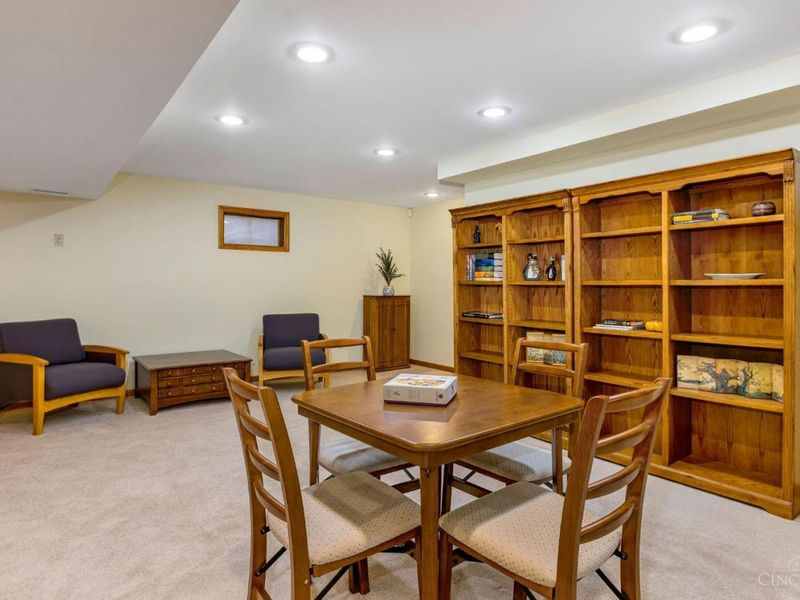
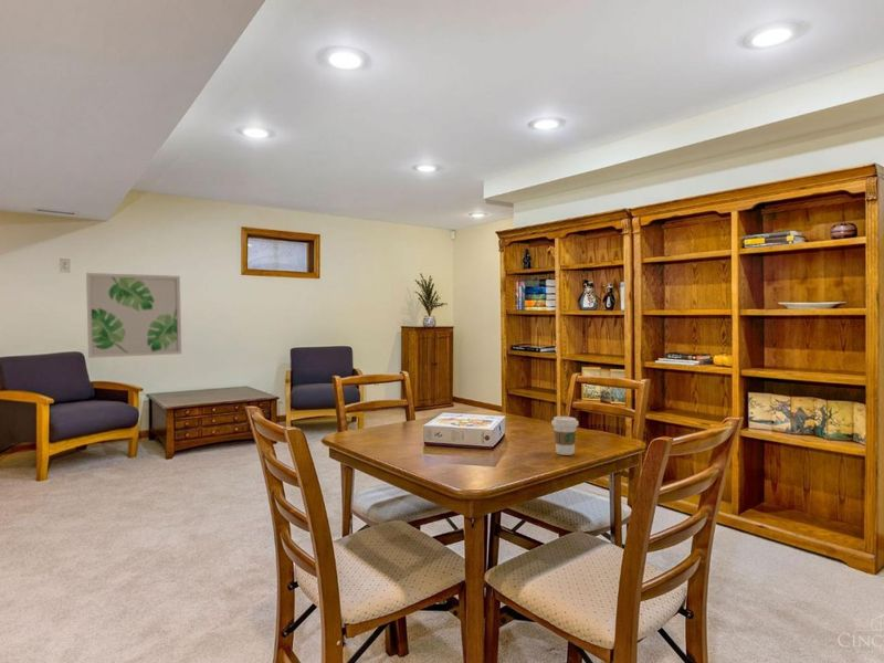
+ wall art (136, 315)
+ coffee cup (565, 435)
